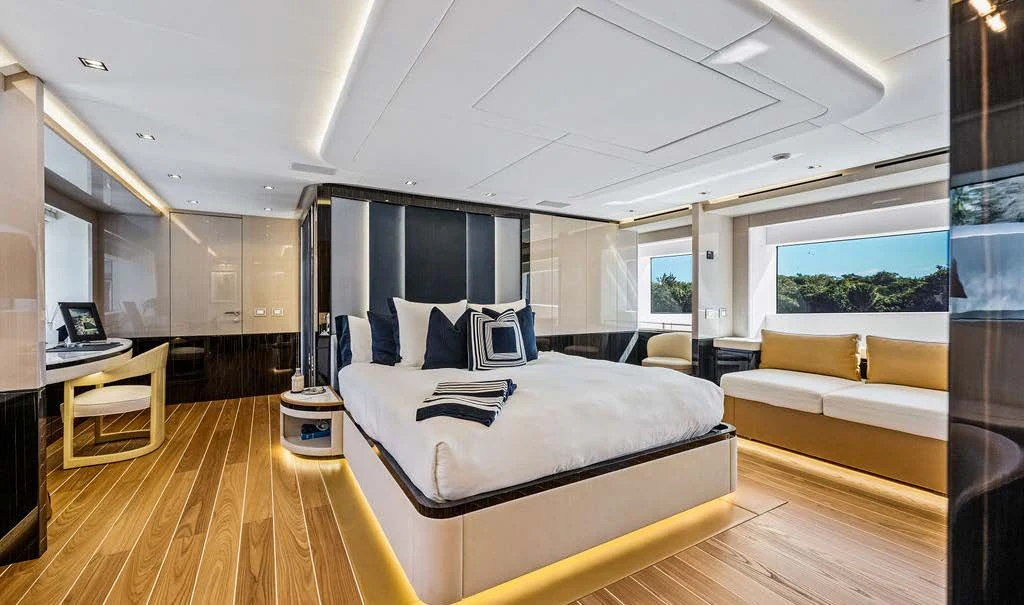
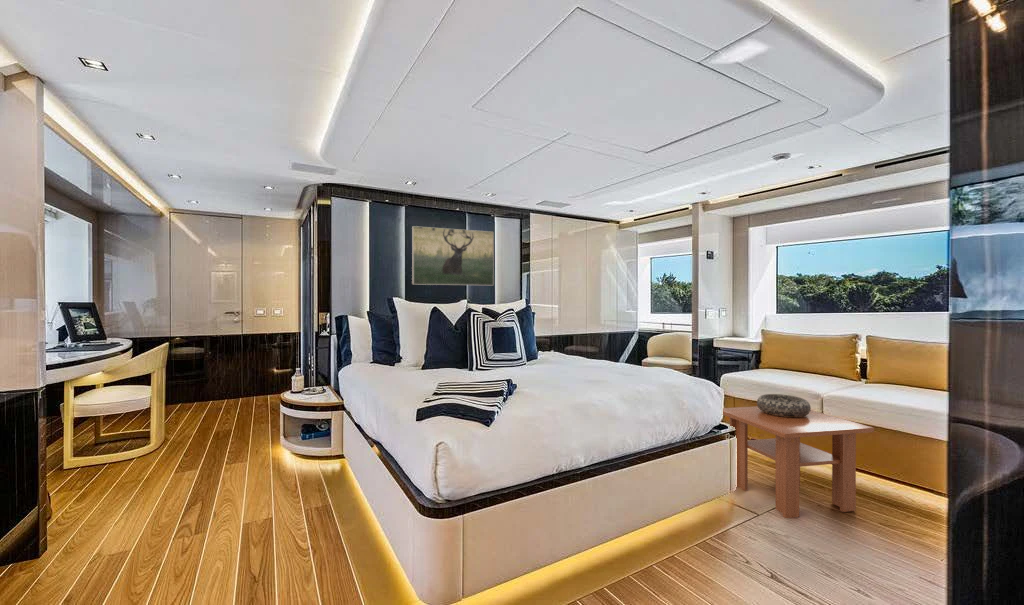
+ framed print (454, 257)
+ decorative bowl (783, 405)
+ coffee table (788, 457)
